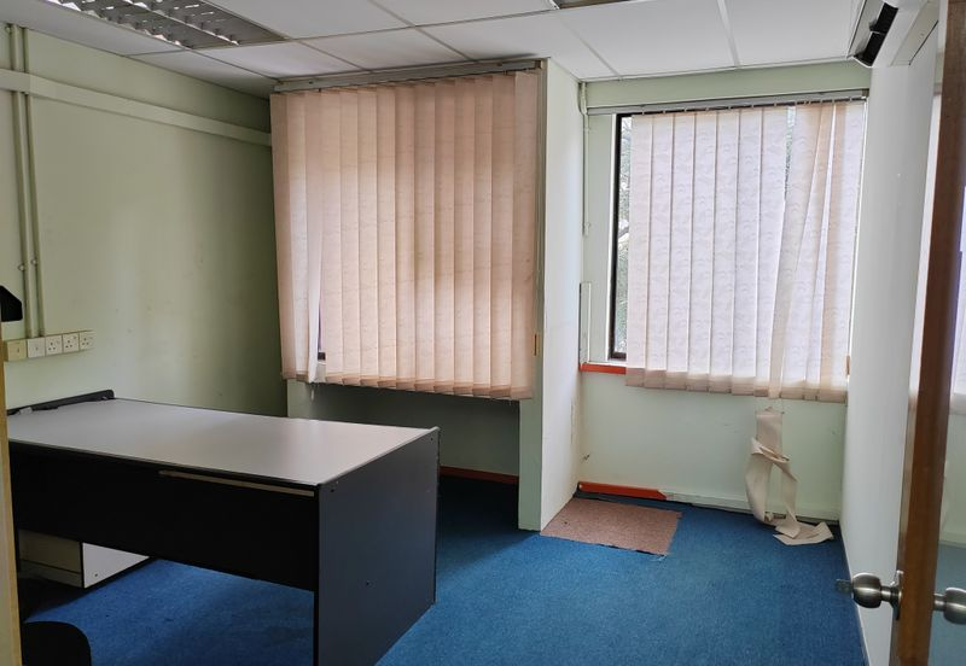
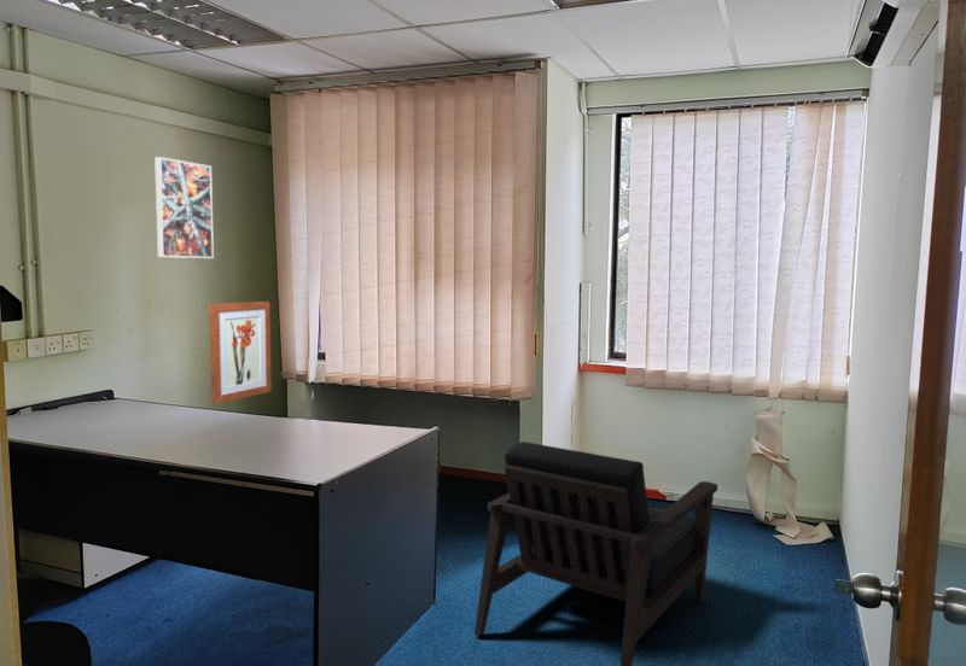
+ armchair (600, 528)
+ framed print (185, 210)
+ wall art (242, 350)
